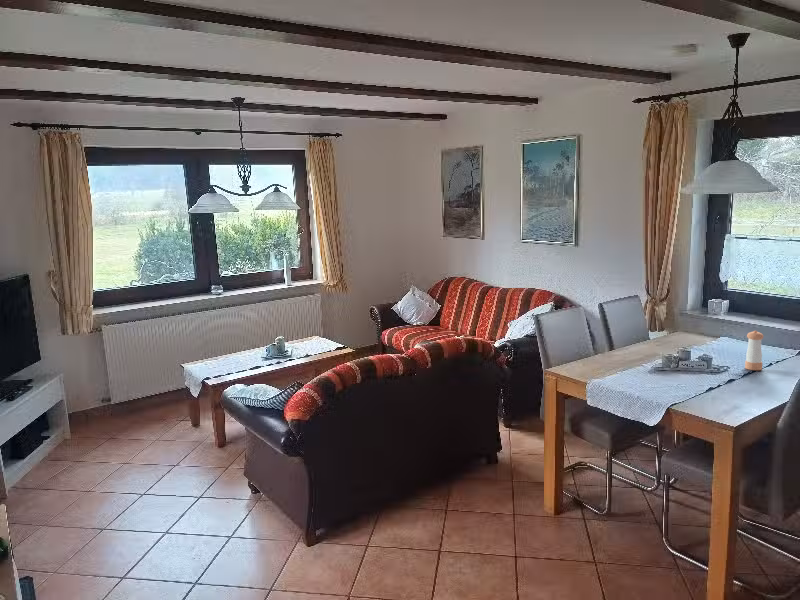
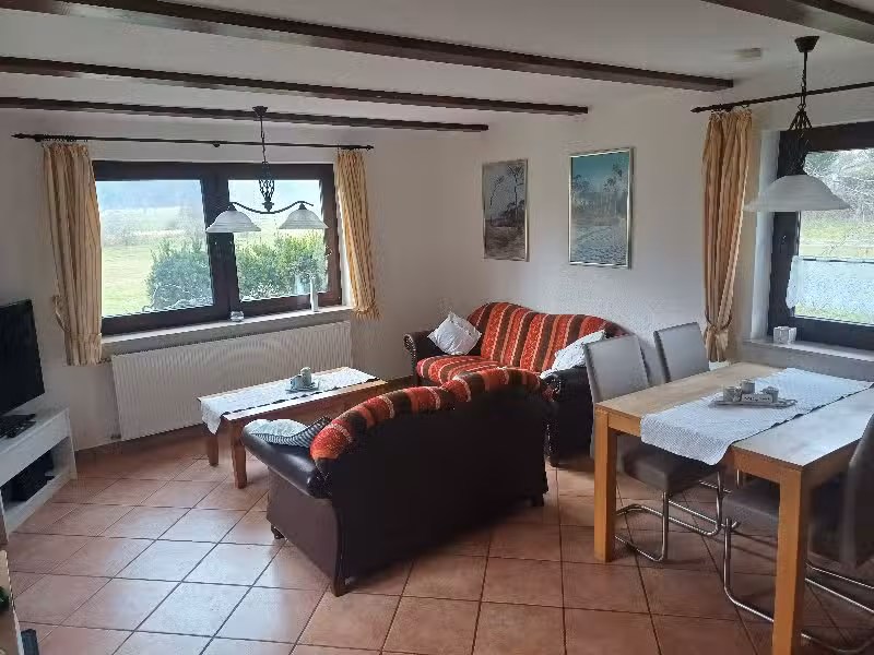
- pepper shaker (754, 349)
